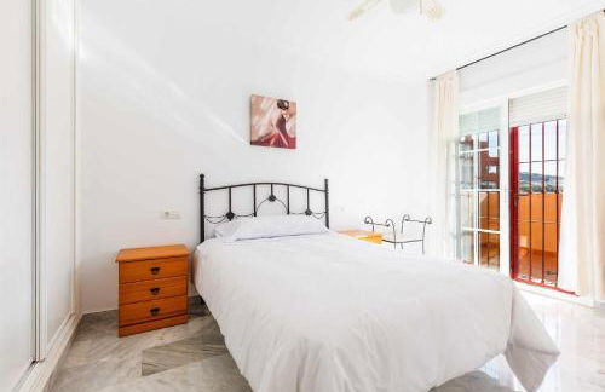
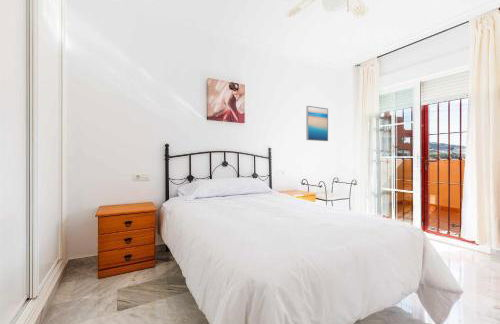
+ wall art (317, 123)
